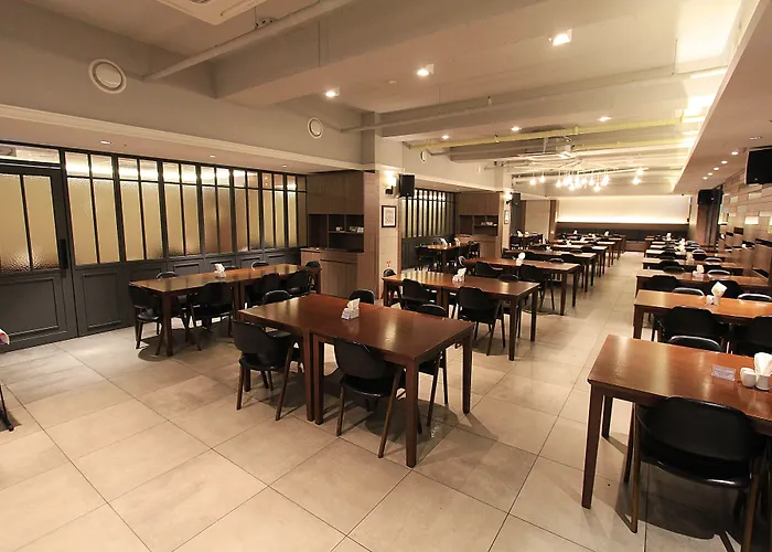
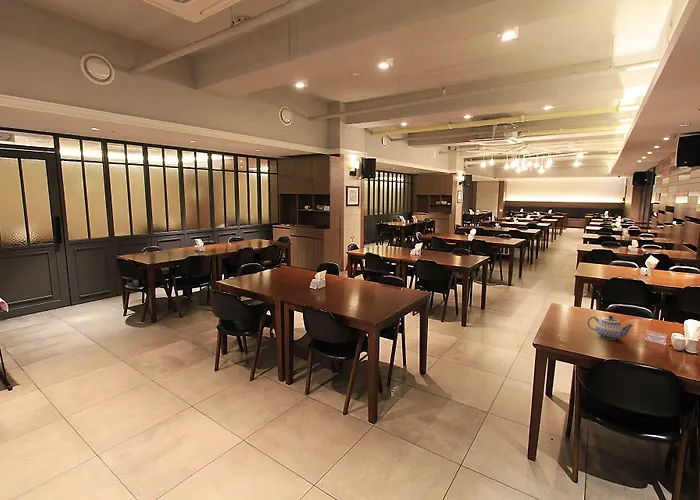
+ teapot (609, 326)
